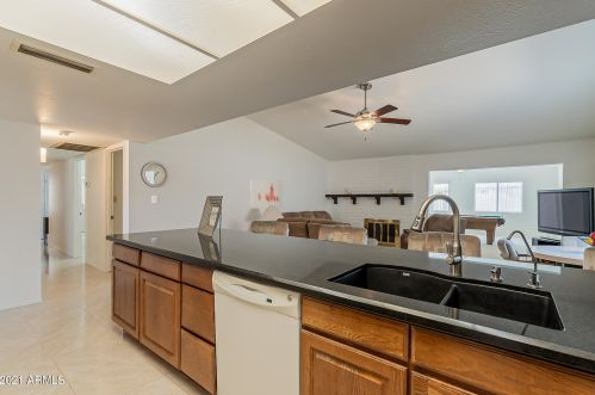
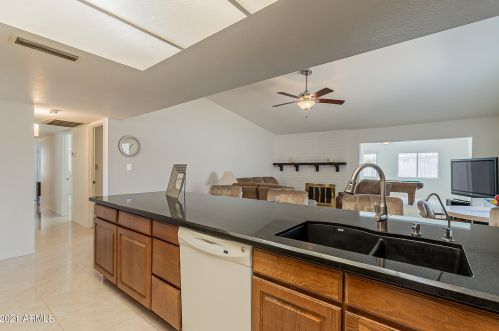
- wall art (267, 193)
